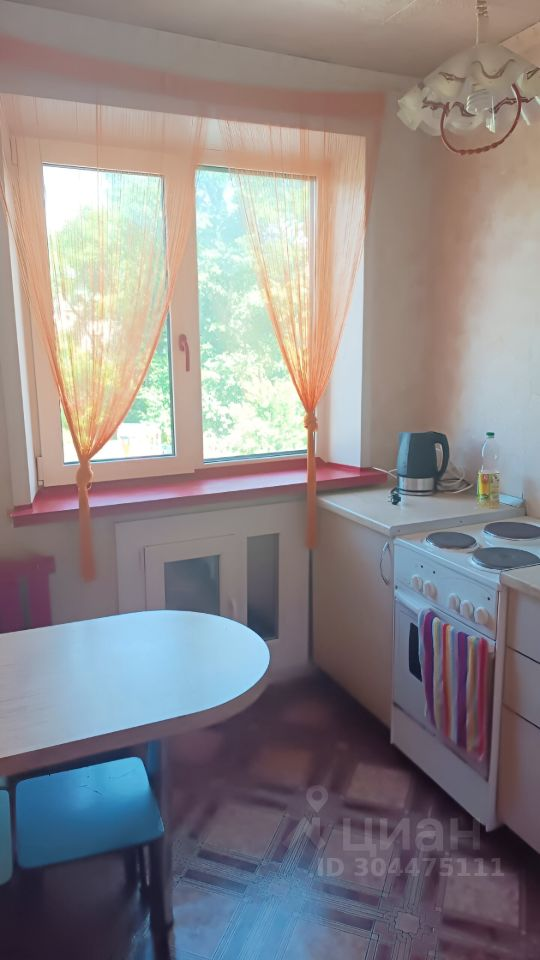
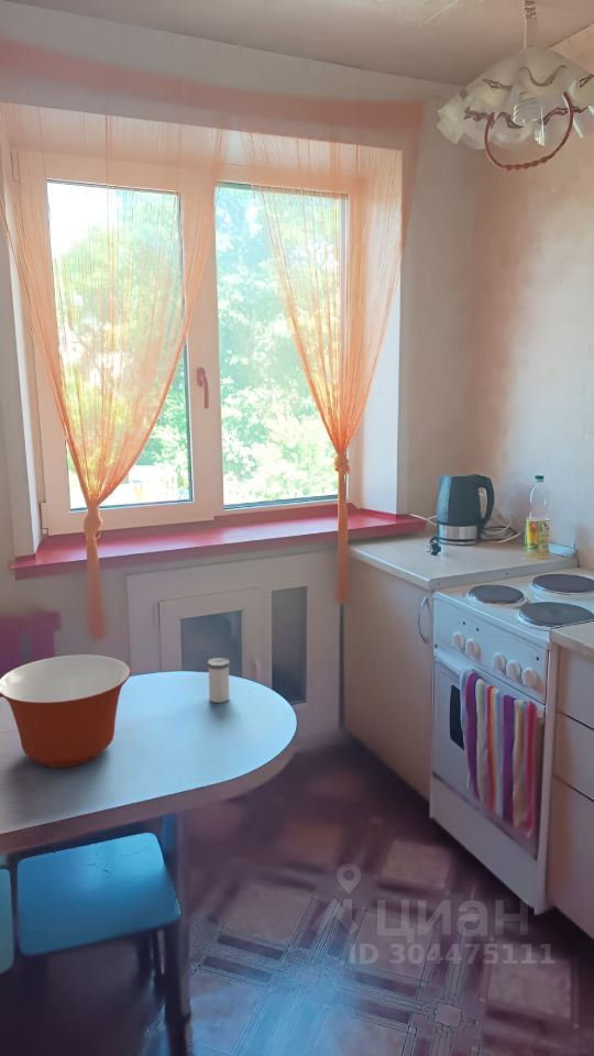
+ mixing bowl (67, 714)
+ salt shaker (219, 680)
